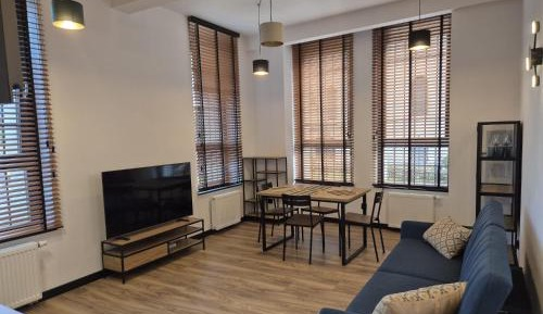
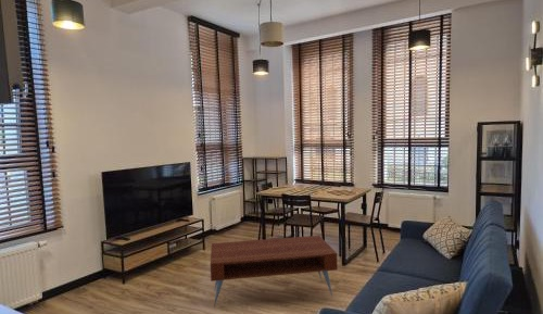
+ coffee table (270, 271)
